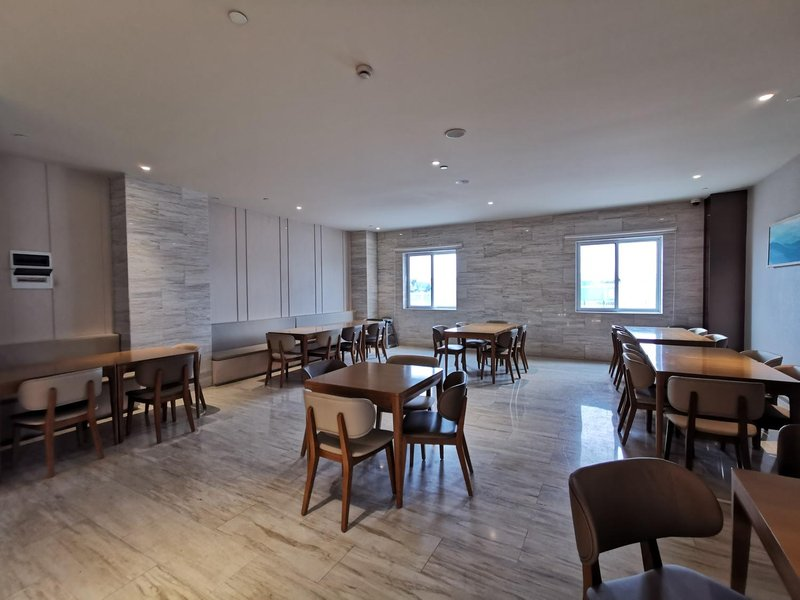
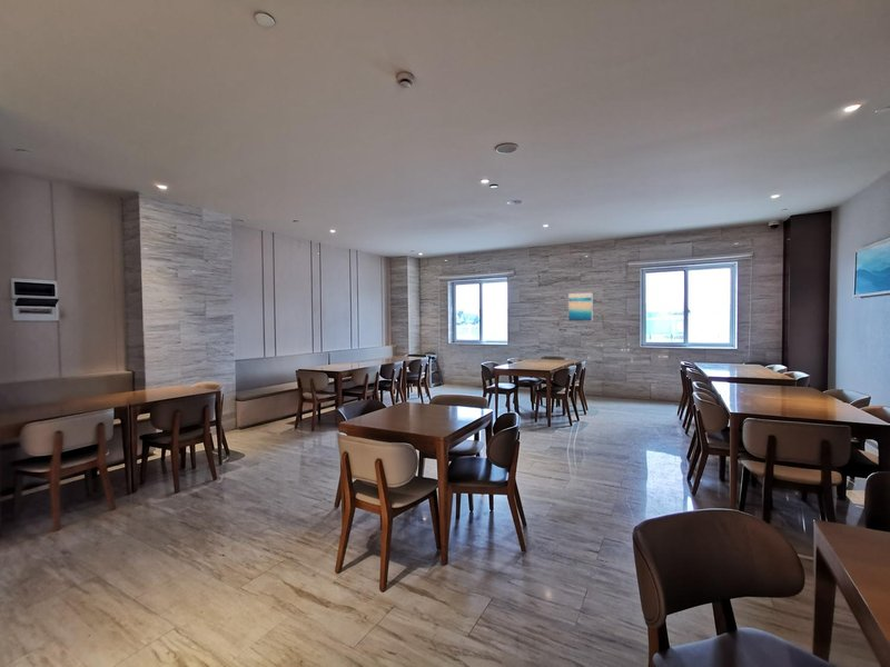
+ wall art (580, 307)
